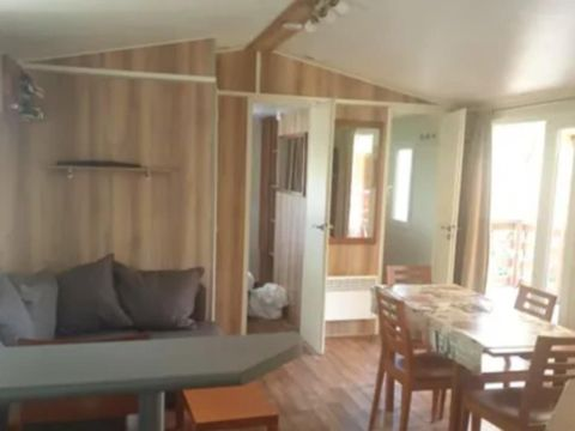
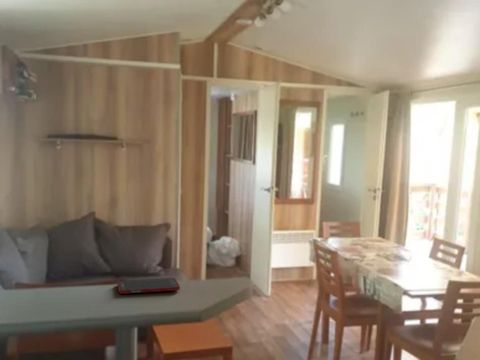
+ cell phone (148, 285)
